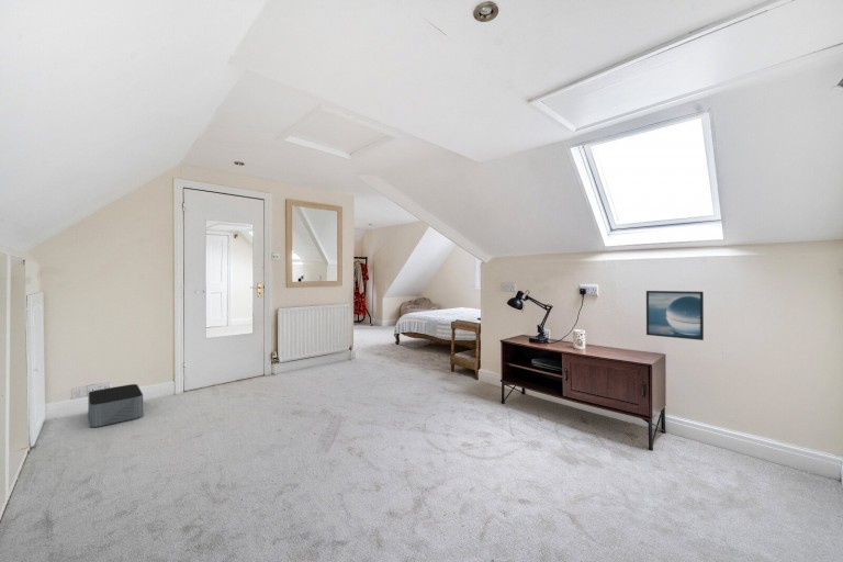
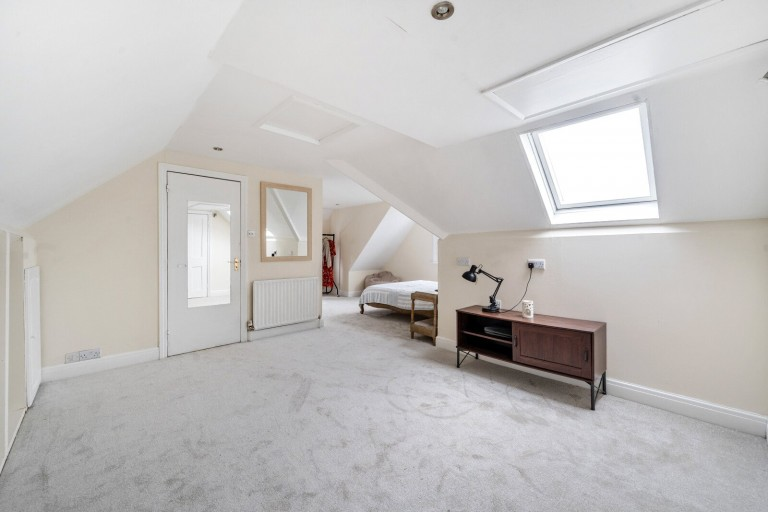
- storage bin (115, 403)
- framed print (673, 314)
